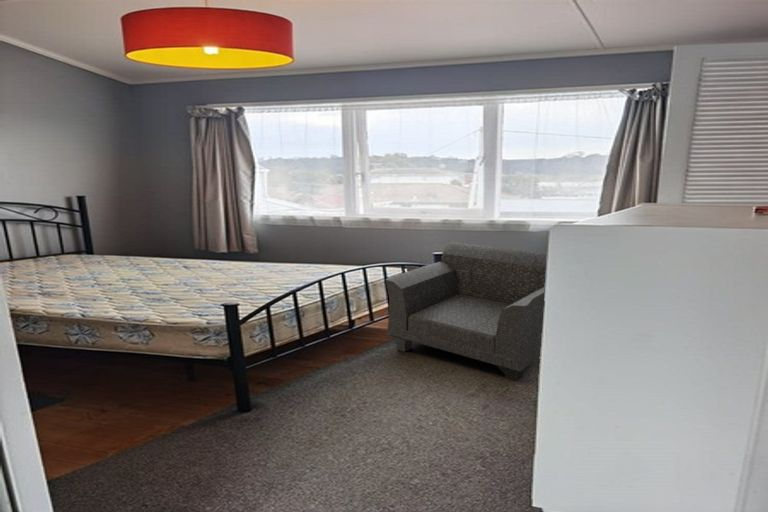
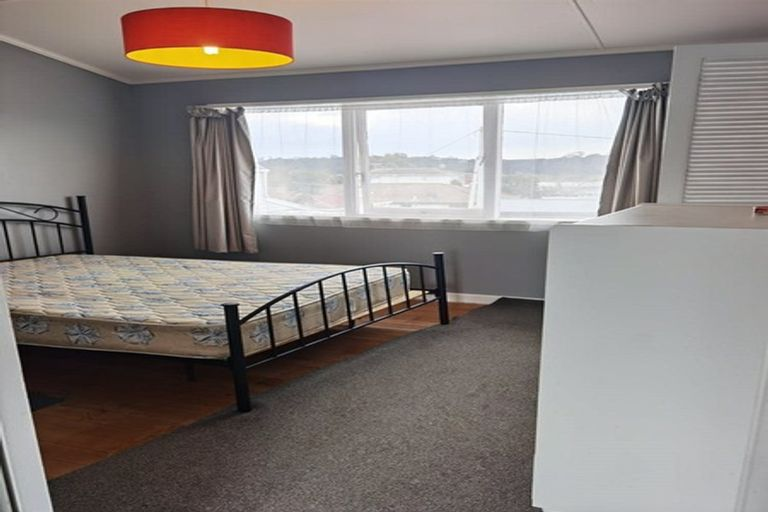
- armchair (480, 304)
